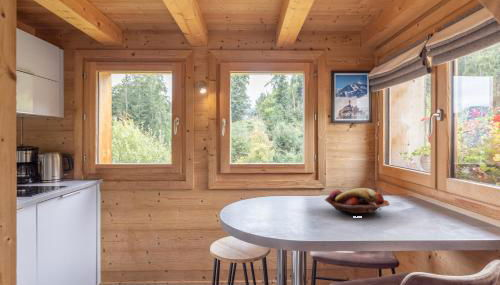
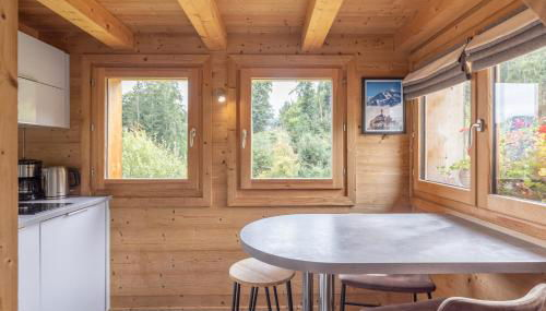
- fruit basket (357, 200)
